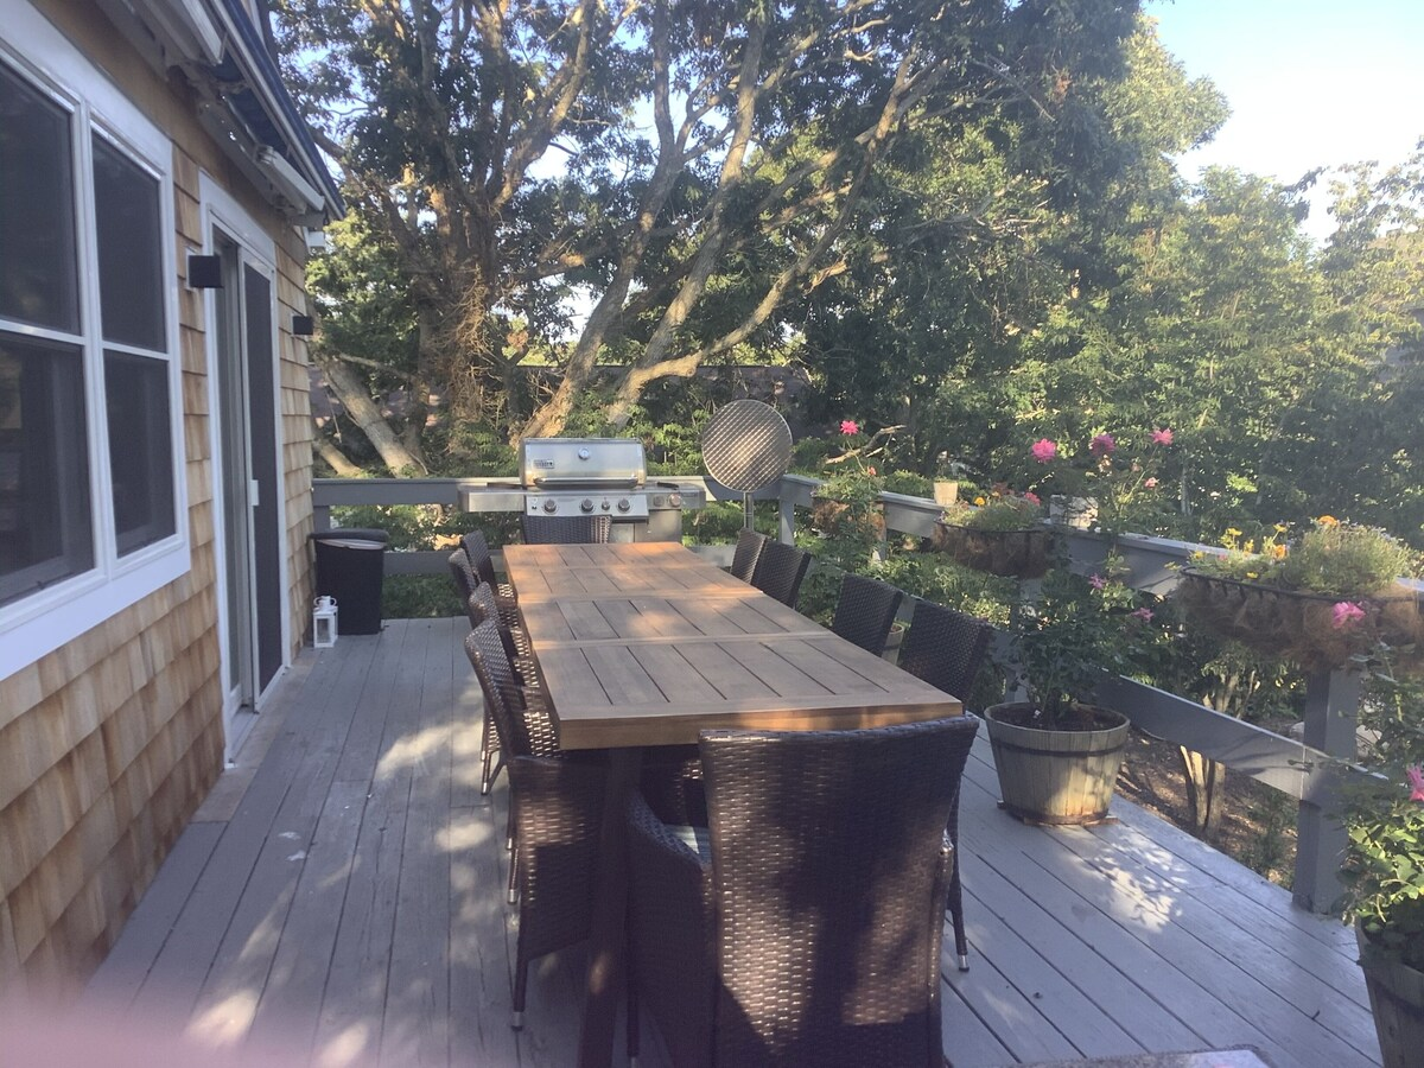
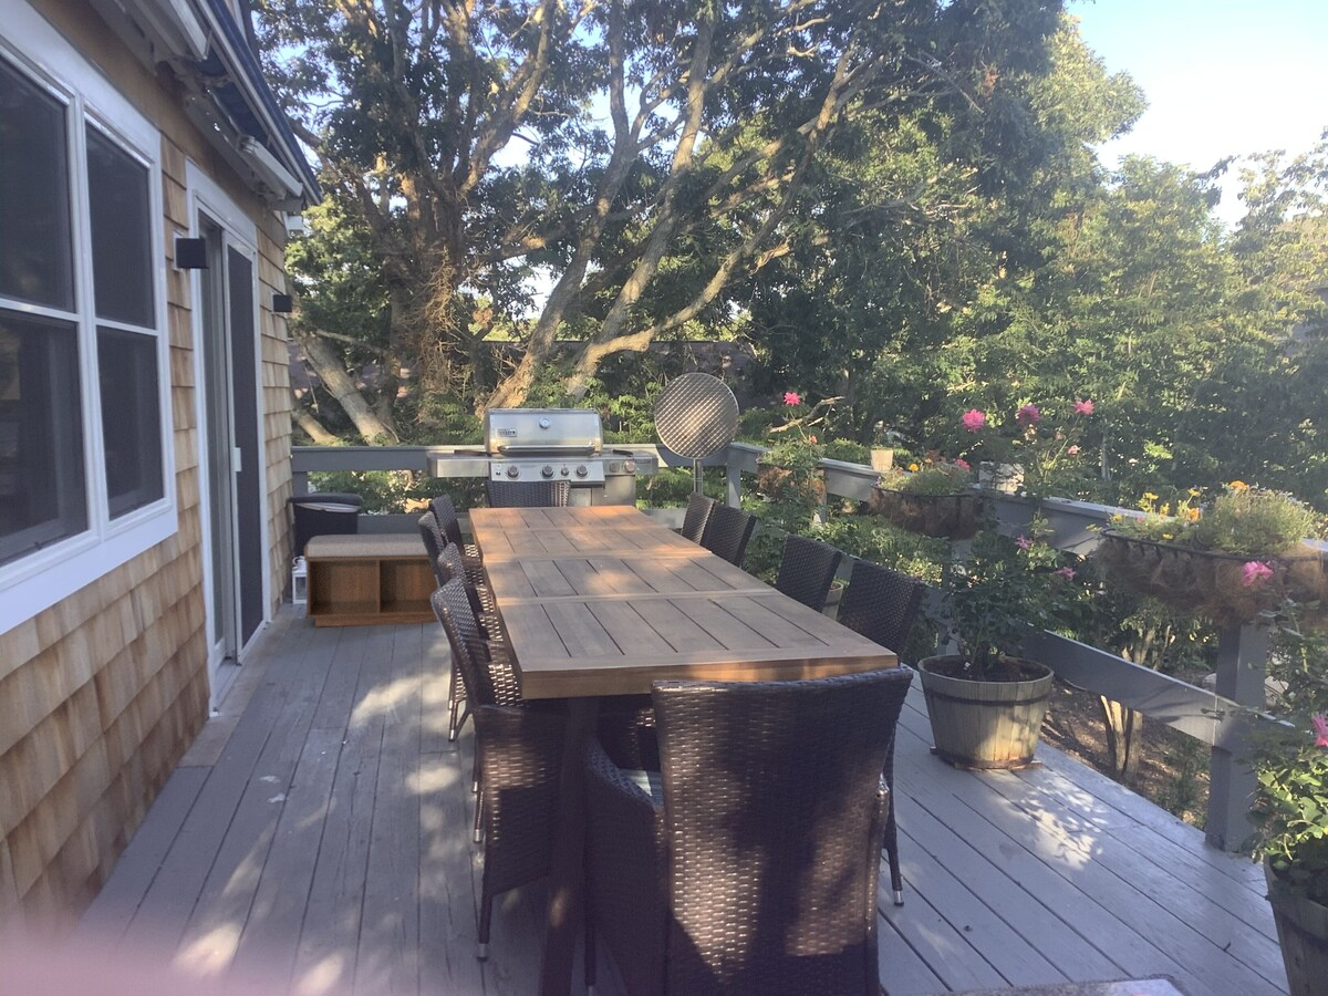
+ bench (378, 577)
